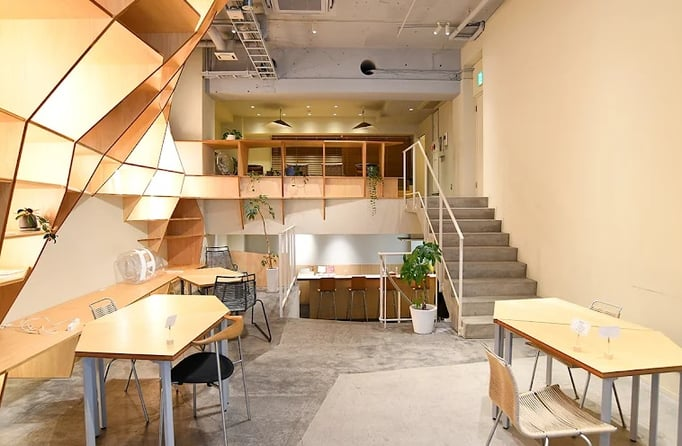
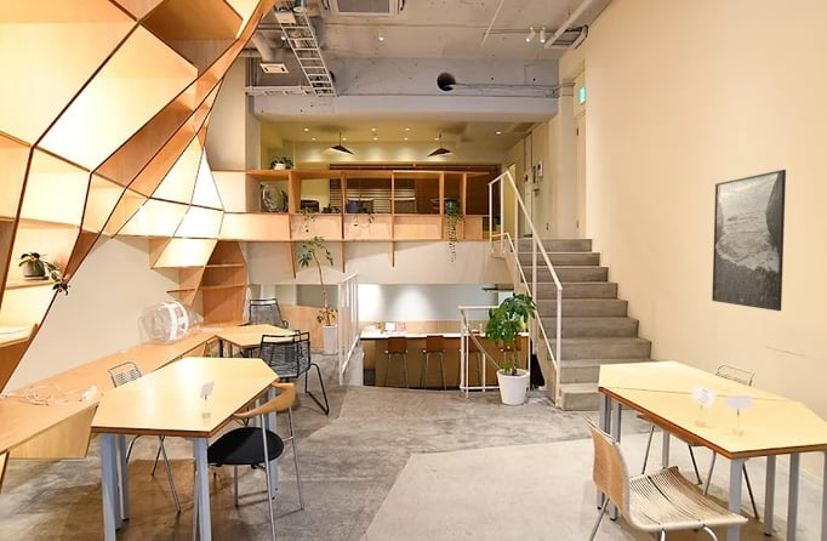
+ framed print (745, 241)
